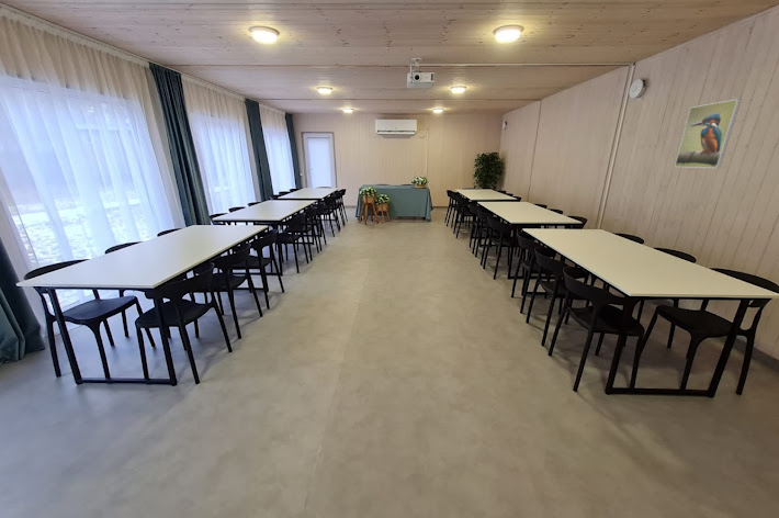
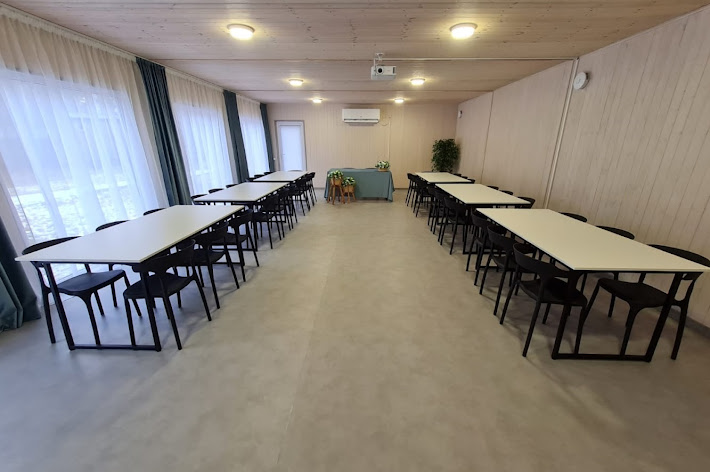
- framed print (704, 136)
